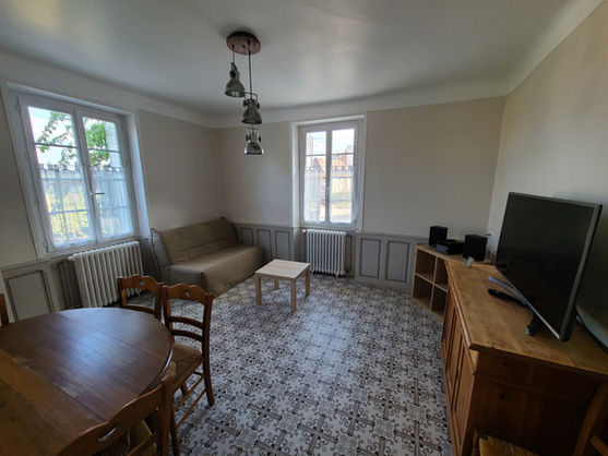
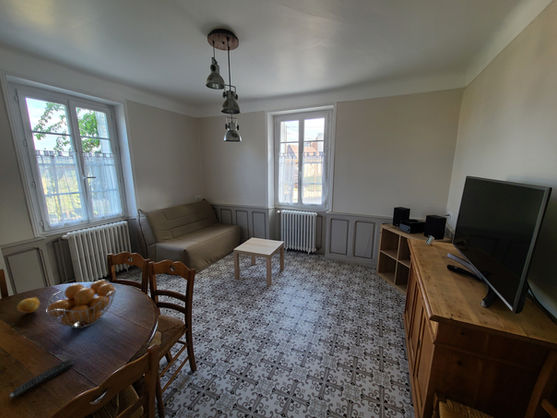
+ fruit basket (84, 303)
+ fruit (29, 305)
+ remote control (44, 377)
